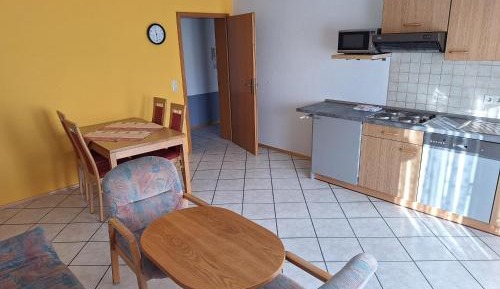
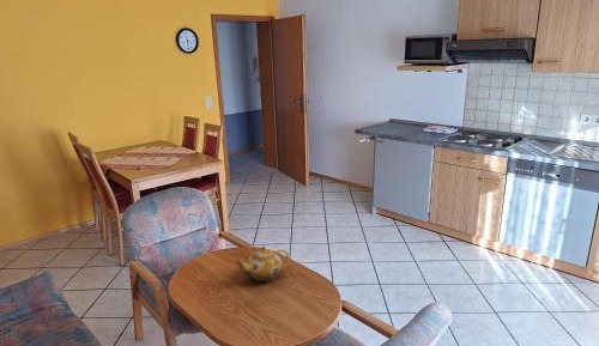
+ teapot (262, 261)
